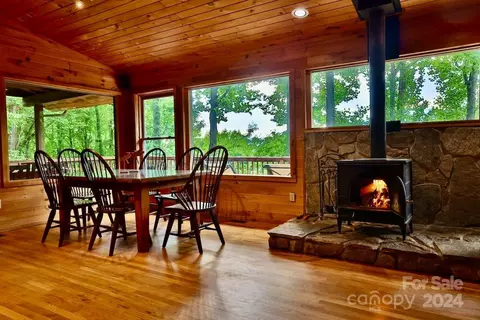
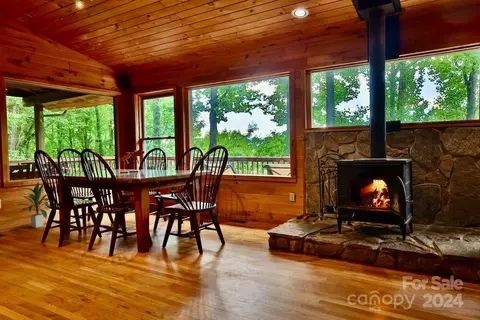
+ indoor plant (36, 204)
